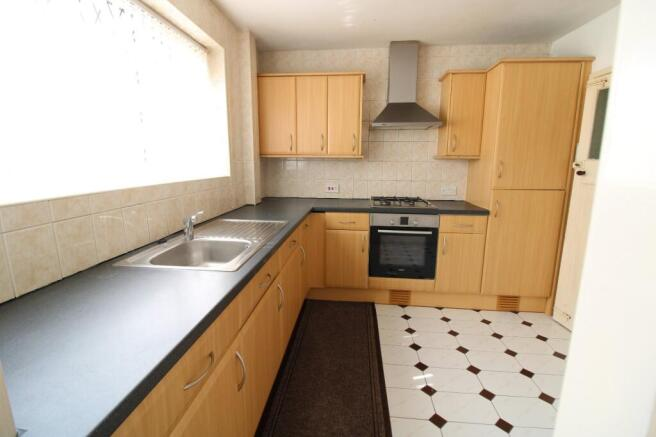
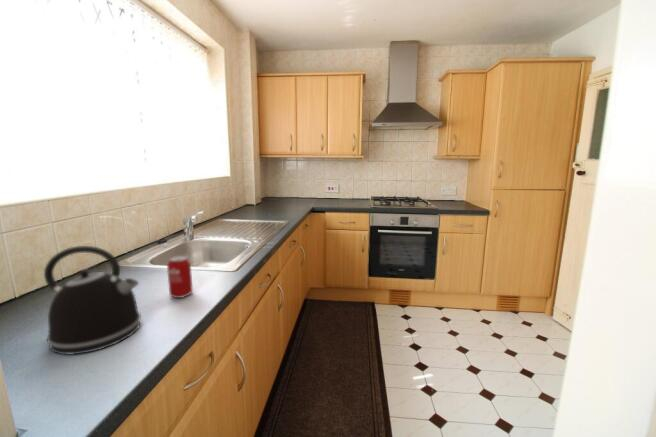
+ beverage can (180, 276)
+ kettle (91, 290)
